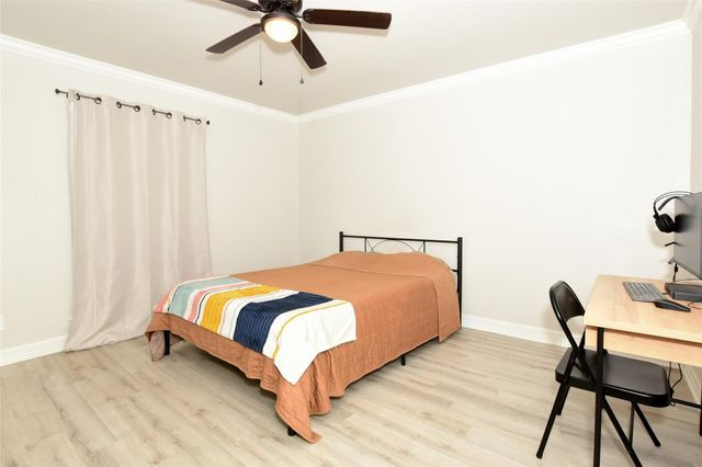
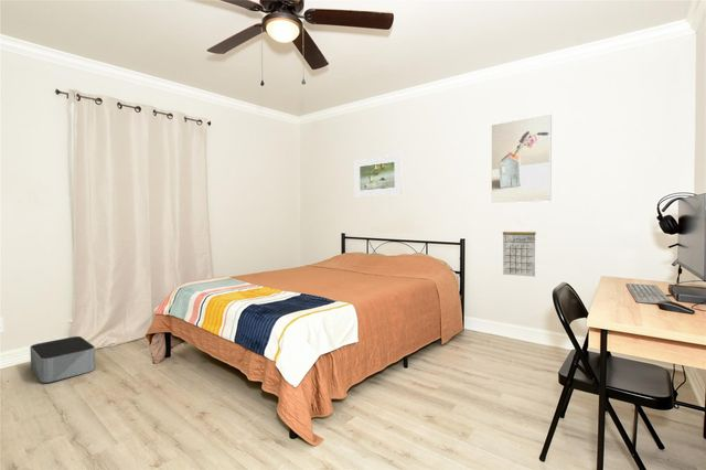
+ storage bin (62, 356)
+ calendar (518, 248)
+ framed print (520, 161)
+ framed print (376, 177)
